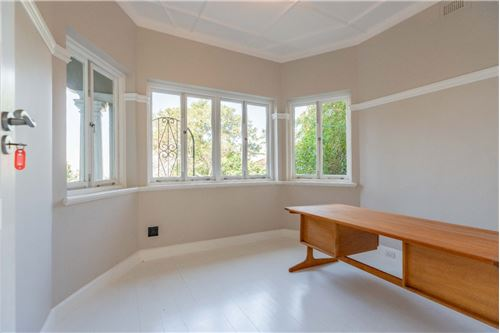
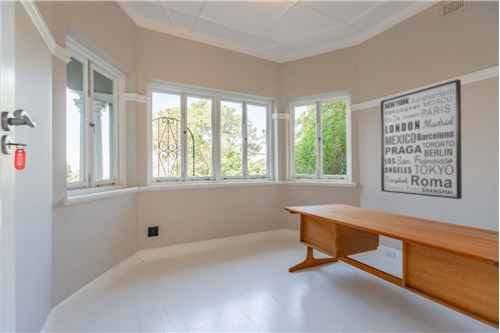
+ wall art (415, 143)
